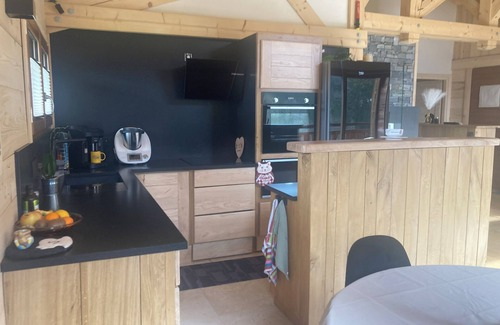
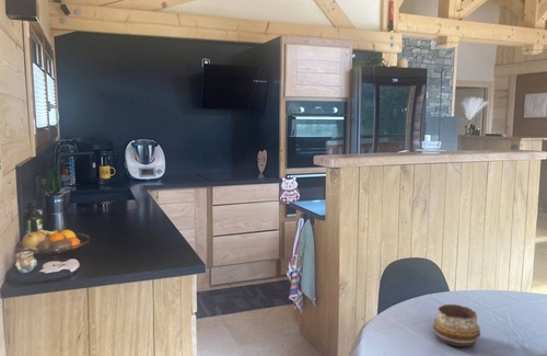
+ decorative bowl (456, 325)
